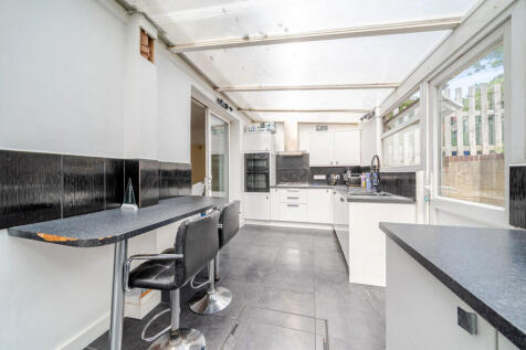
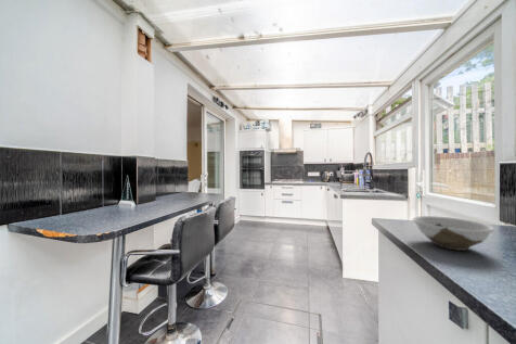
+ bowl (449, 233)
